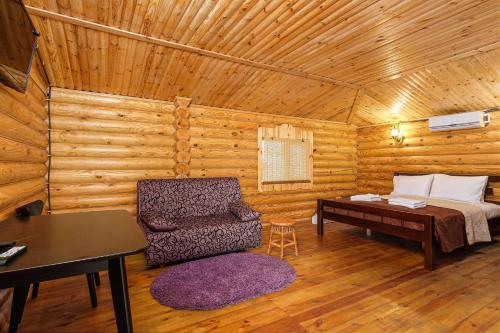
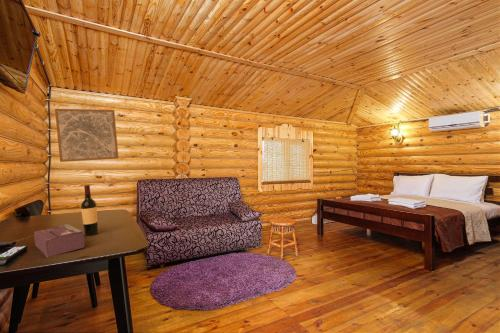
+ wine bottle (89, 209)
+ wall art (88, 135)
+ tissue box (58, 238)
